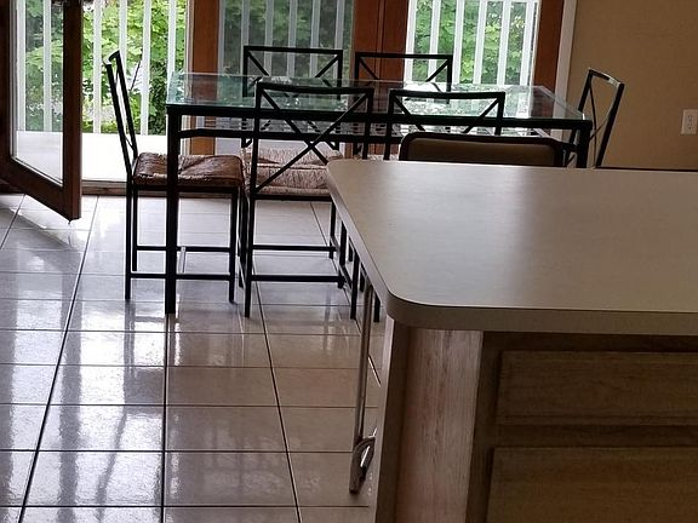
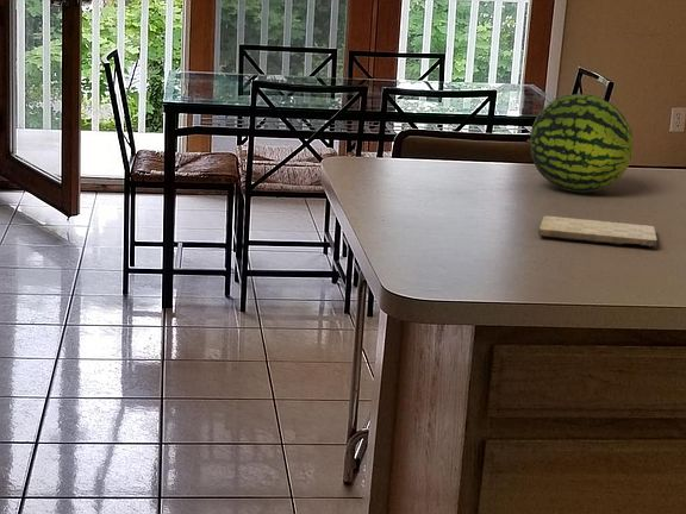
+ fruit (579, 143)
+ cutting board (598, 230)
